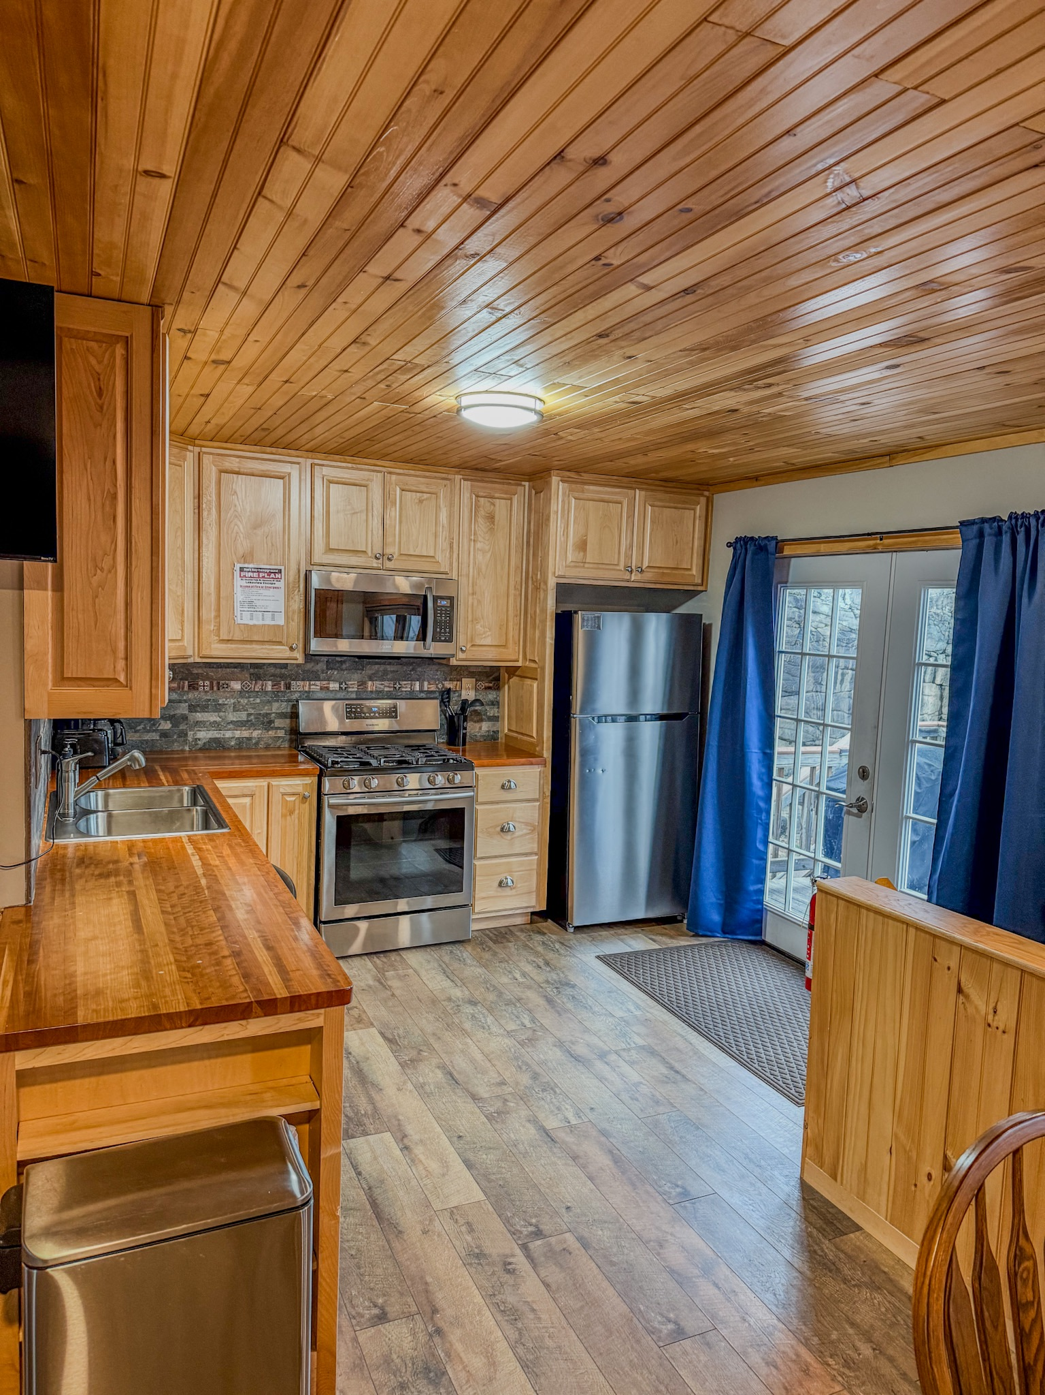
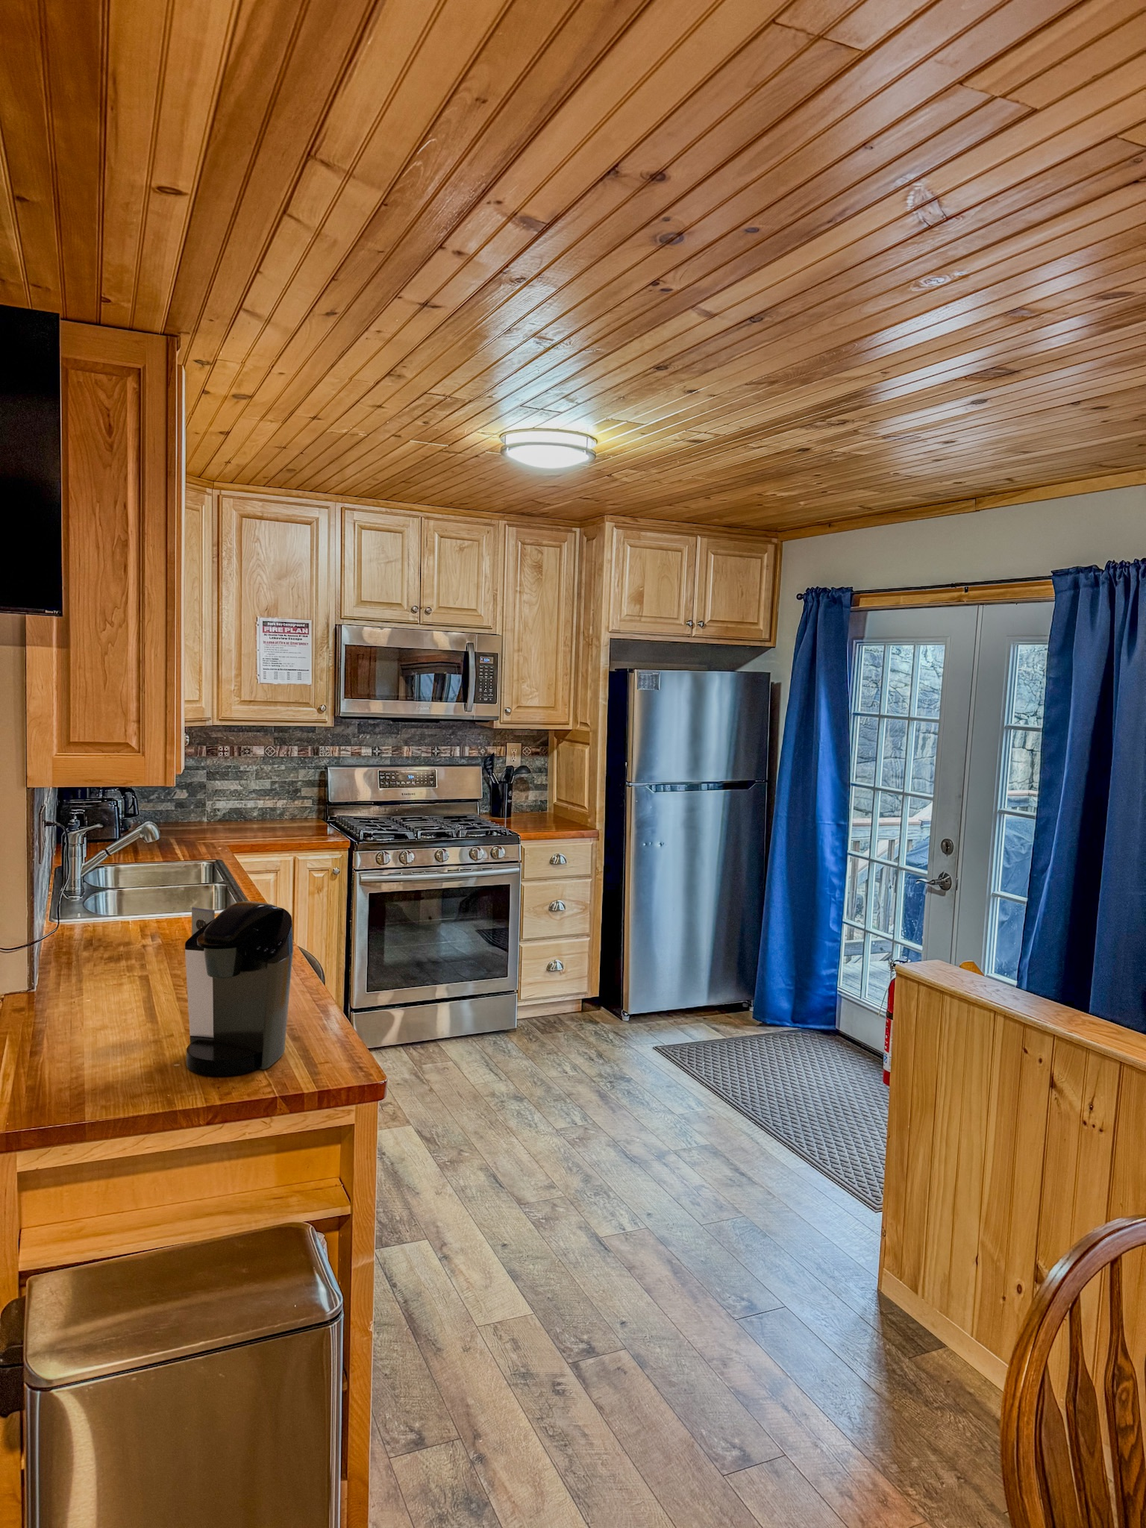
+ coffee maker (218, 976)
